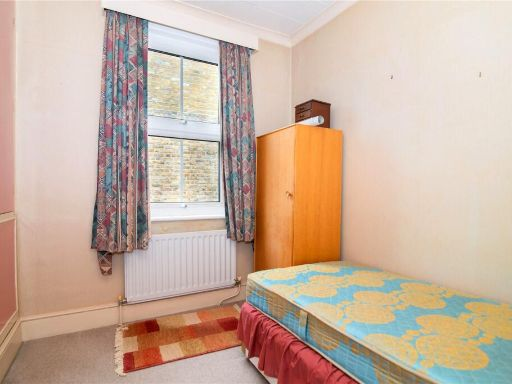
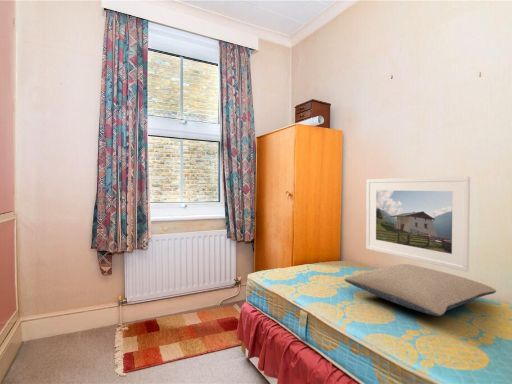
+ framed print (410, 218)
+ pillow (415, 284)
